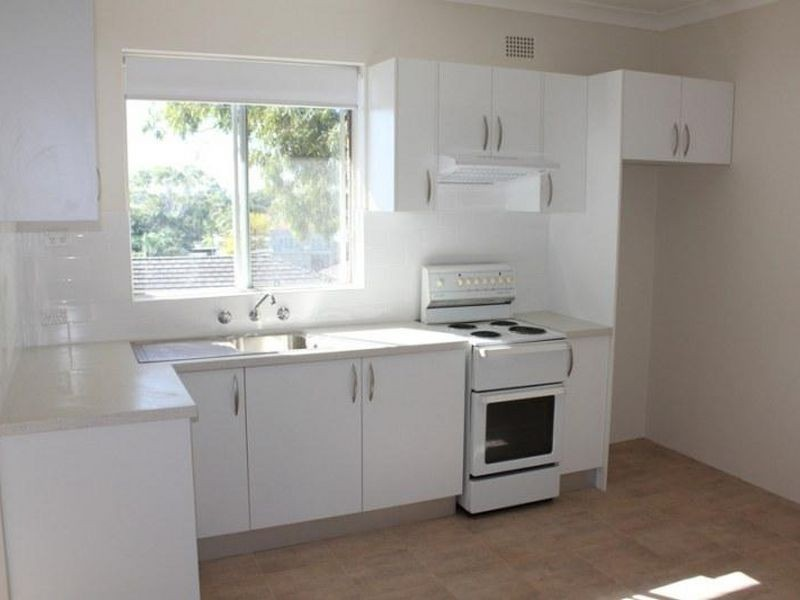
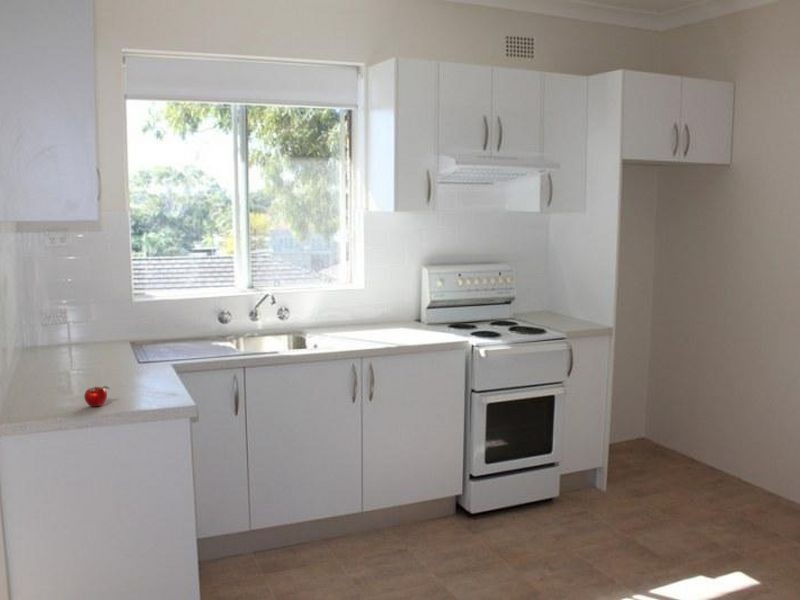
+ apple (98, 395)
